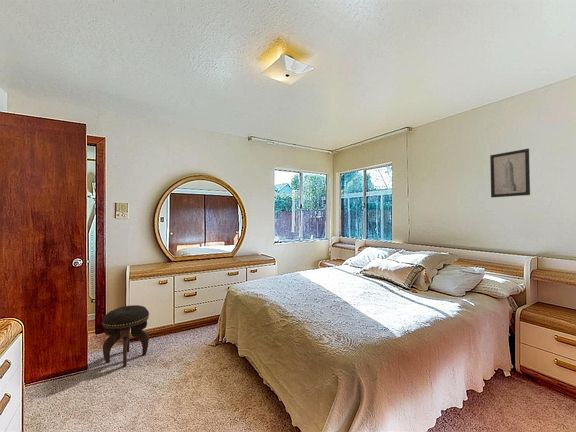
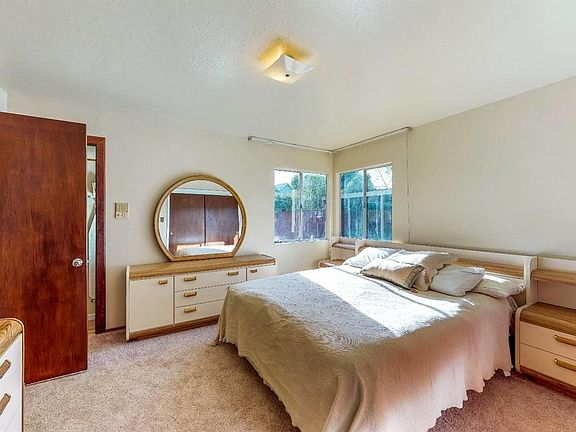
- wall art (509, 174)
- footstool (126, 333)
